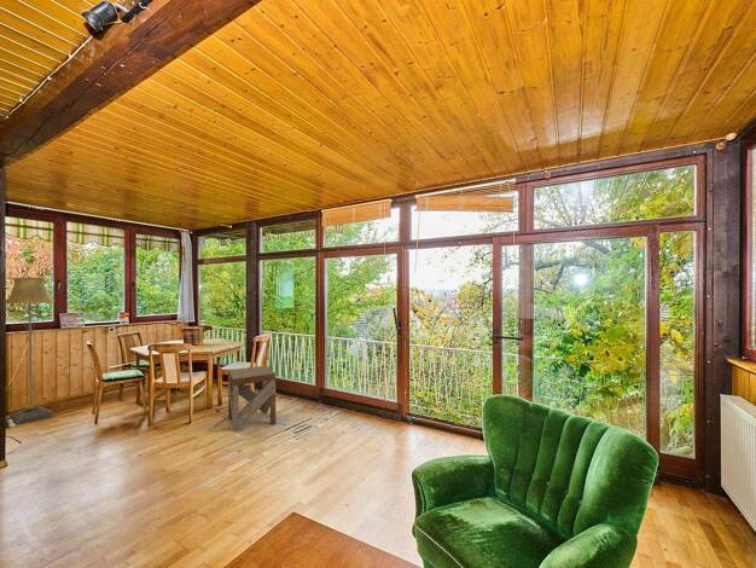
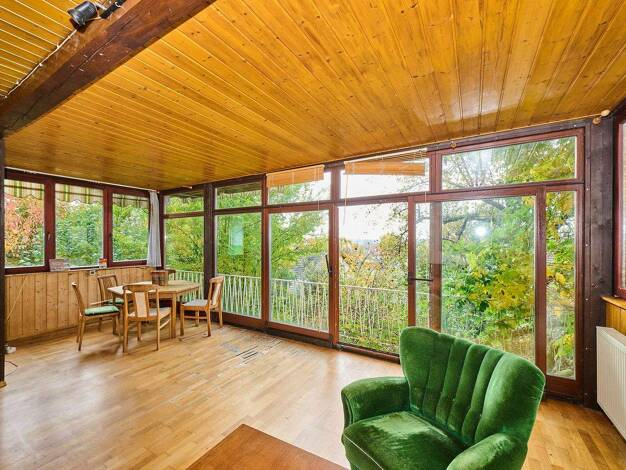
- side table (251, 396)
- floor lamp (30, 348)
